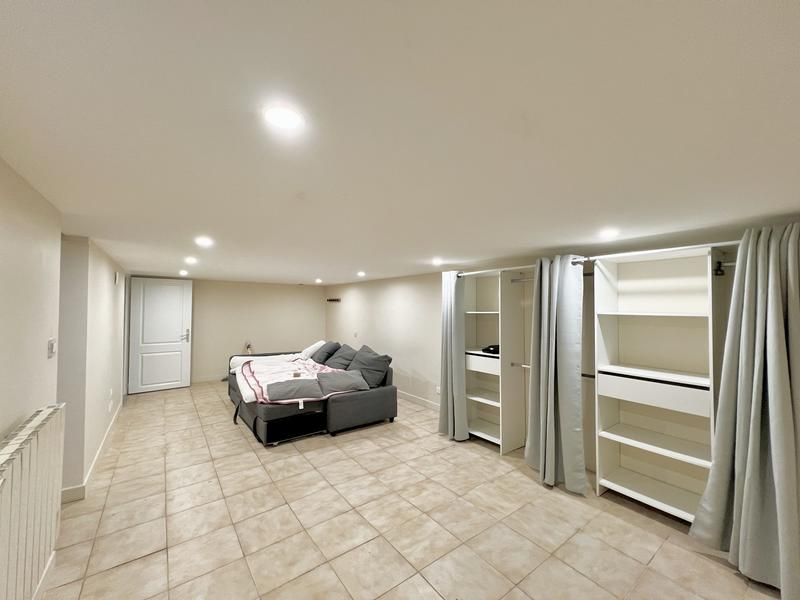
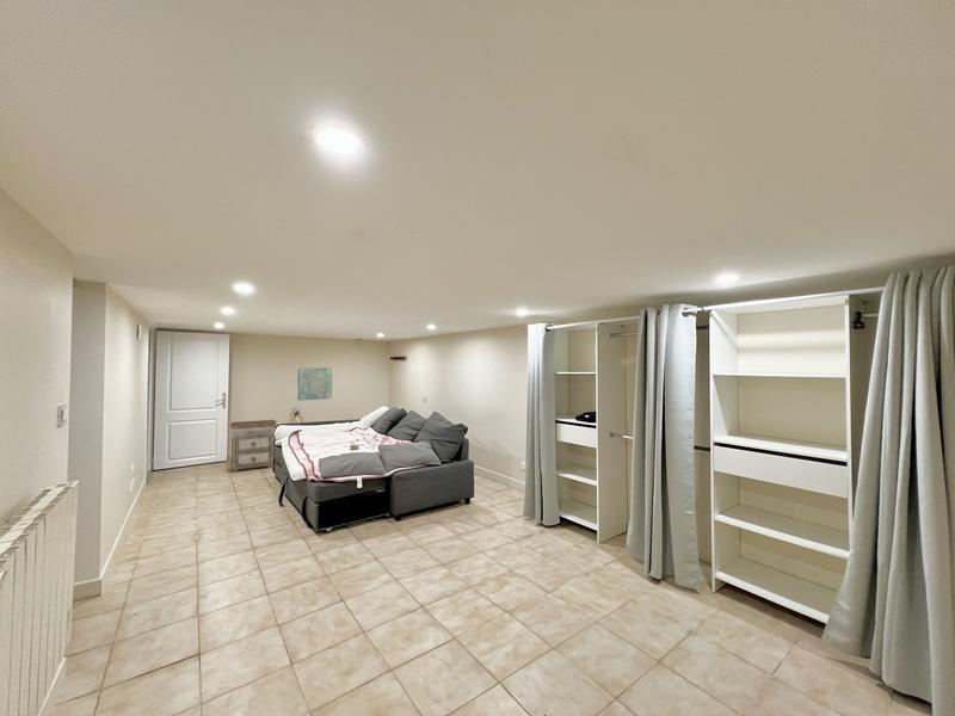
+ nightstand (253, 444)
+ wall art (314, 383)
